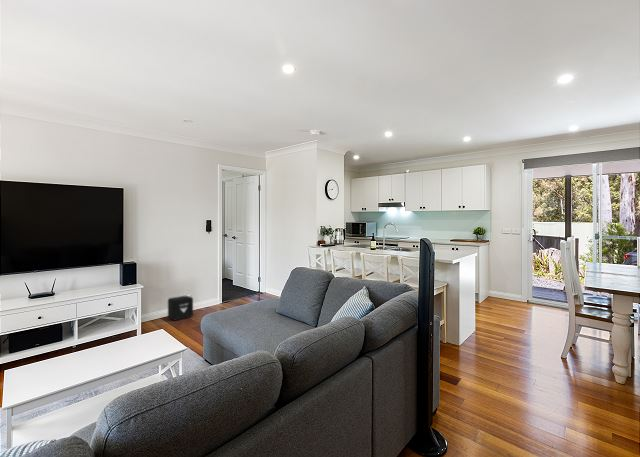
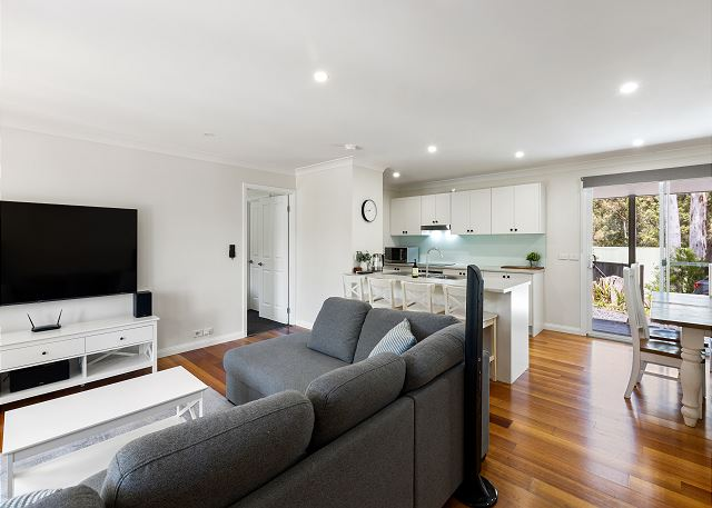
- air purifier (180, 307)
